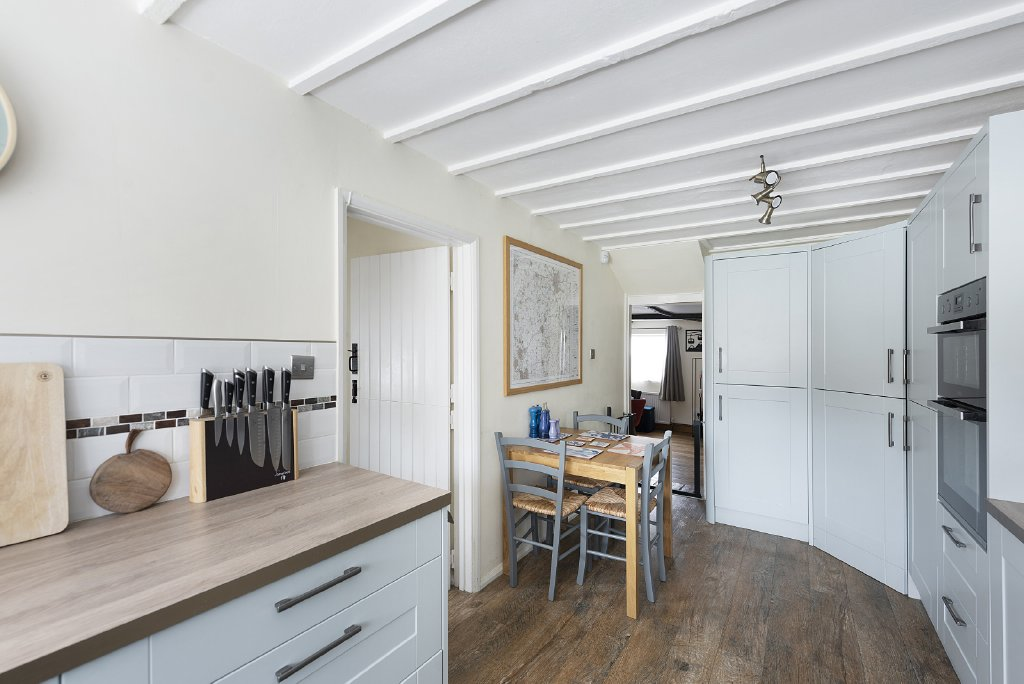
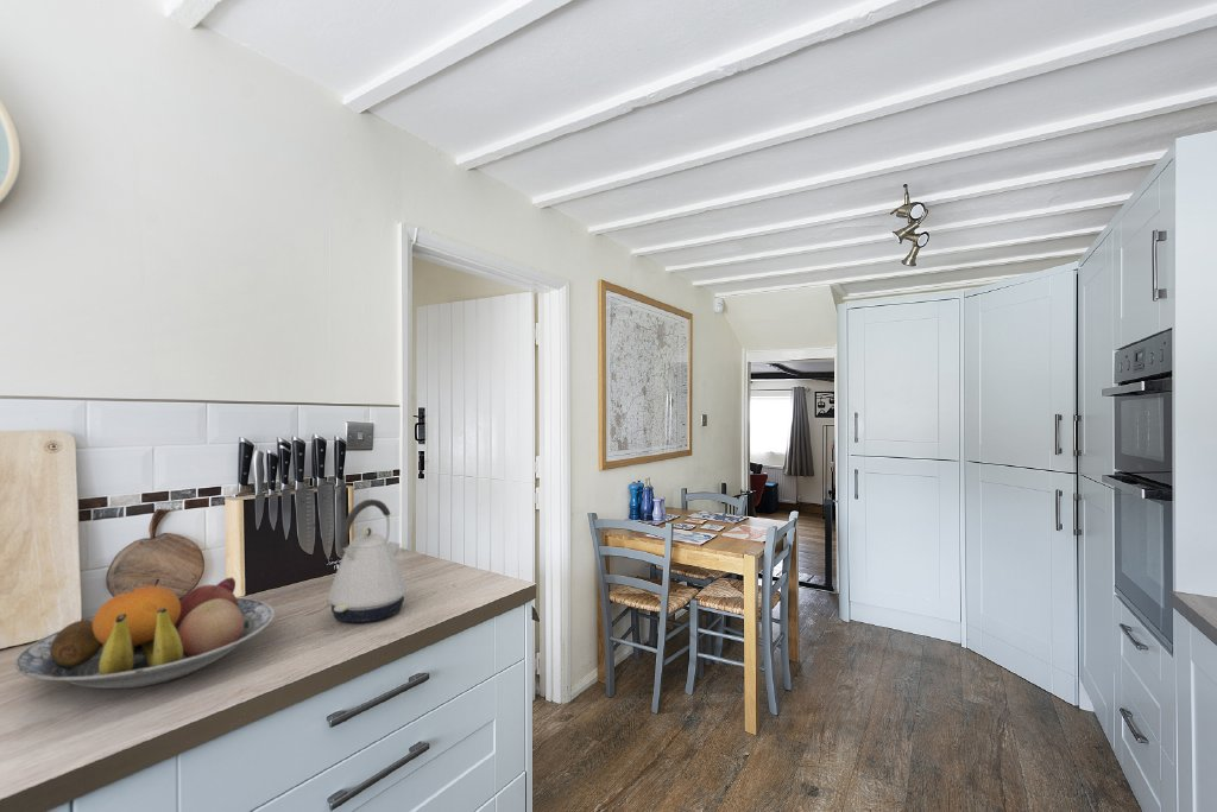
+ fruit bowl (158, 622)
+ kettle (370, 556)
